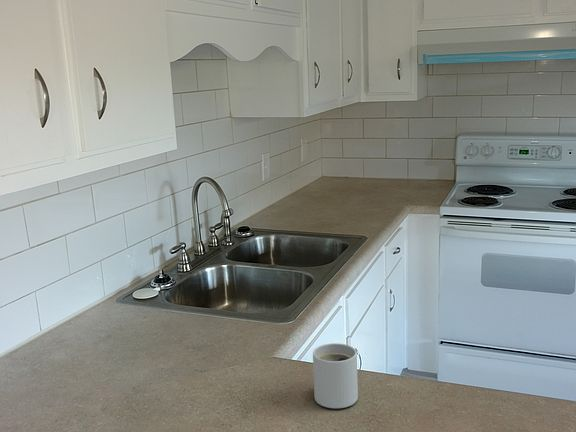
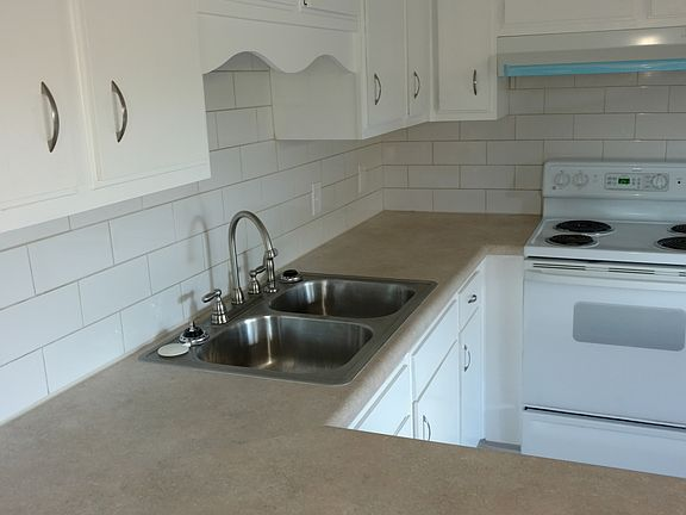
- mug (336, 372)
